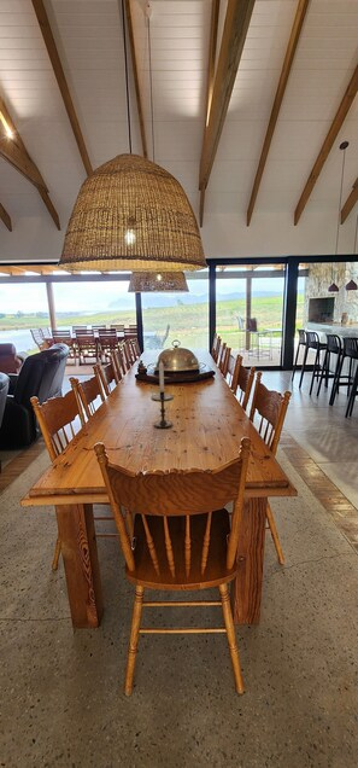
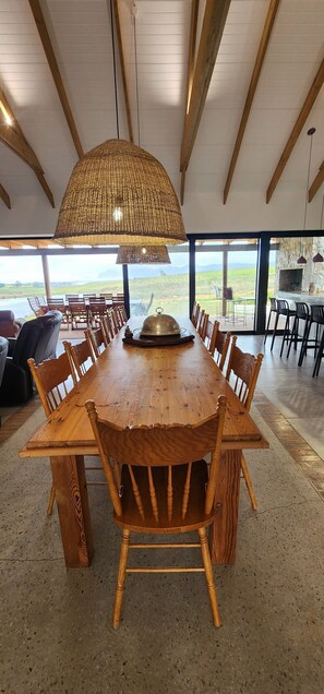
- candlestick (162, 390)
